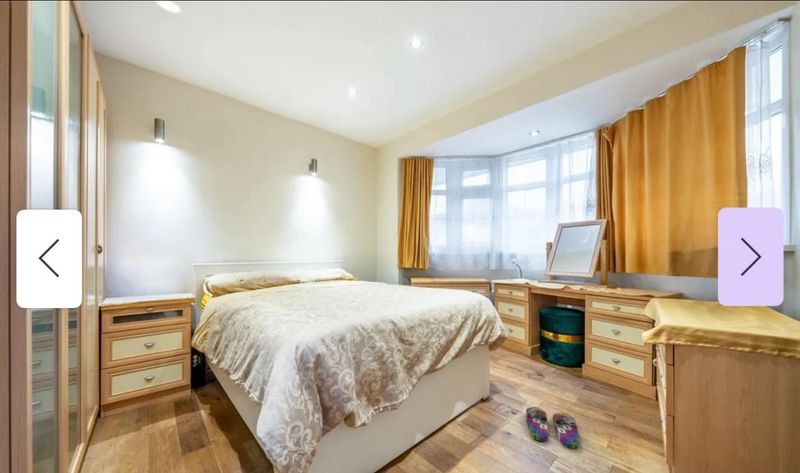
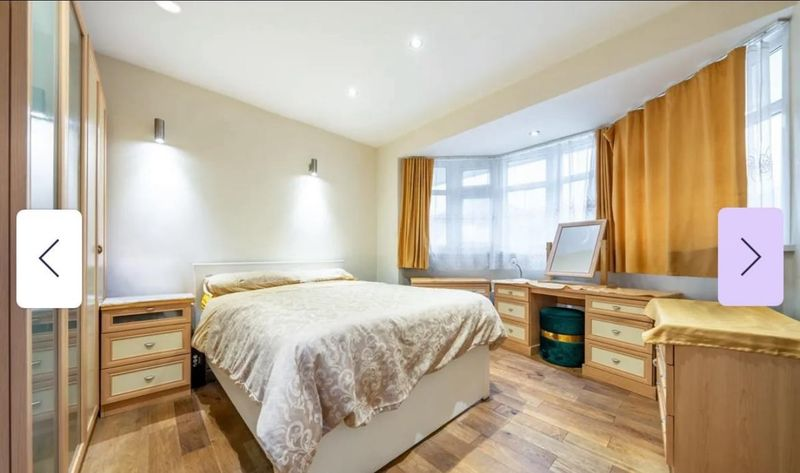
- slippers (553, 422)
